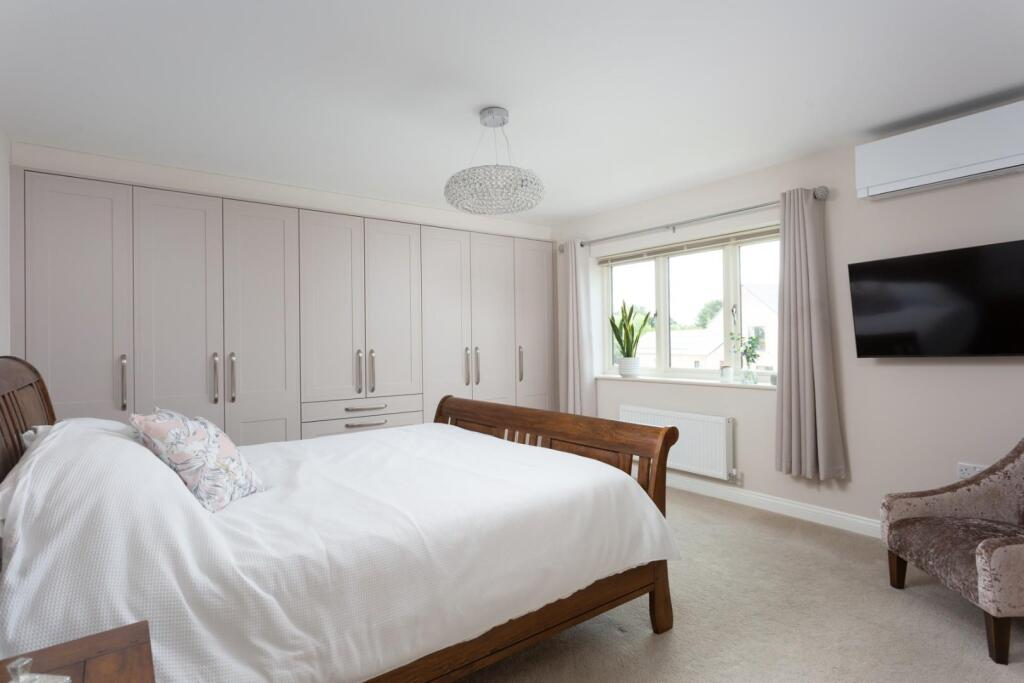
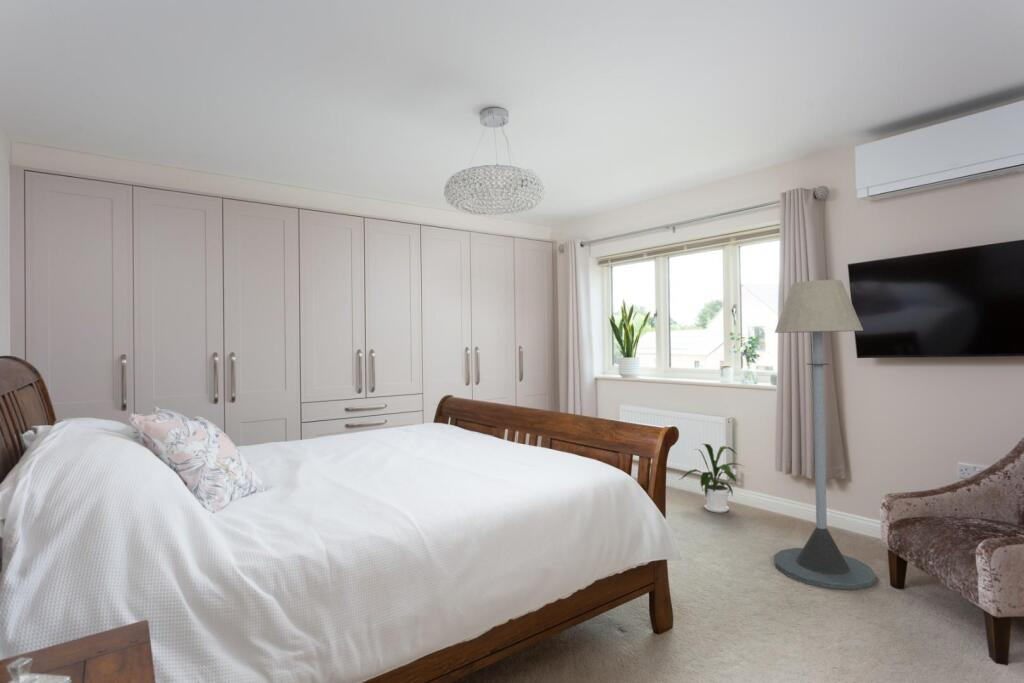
+ house plant (715, 475)
+ floor lamp (819, 425)
